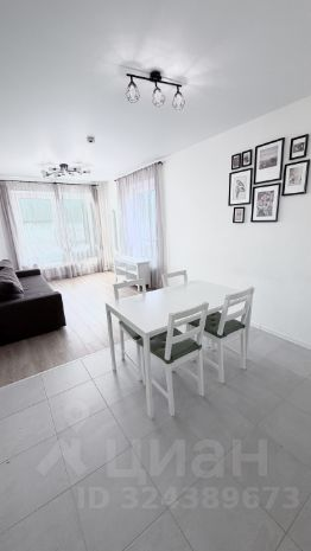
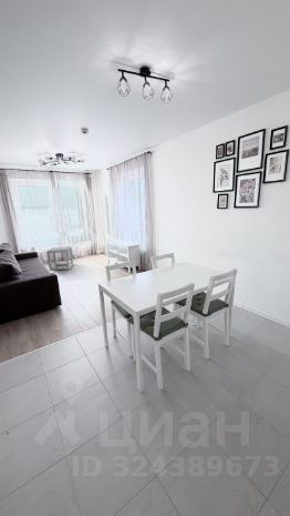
+ side table (65, 255)
